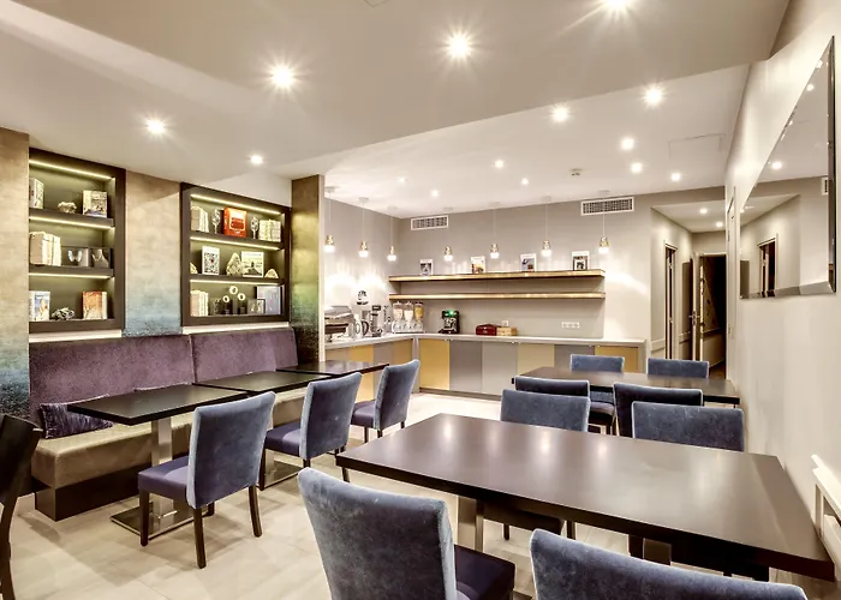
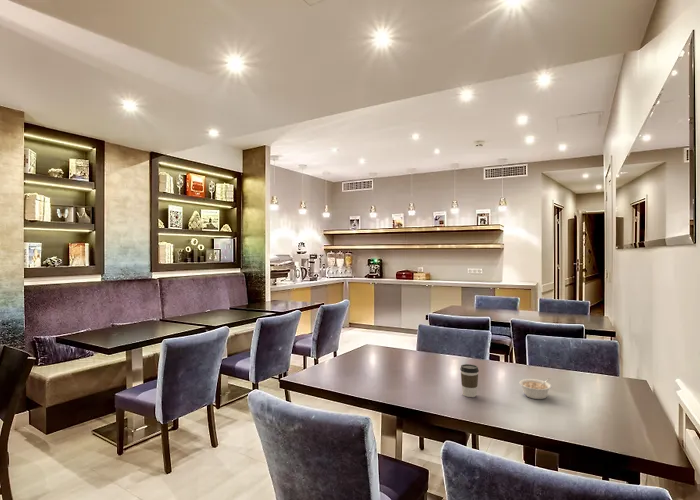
+ coffee cup (469, 380)
+ legume (535, 388)
